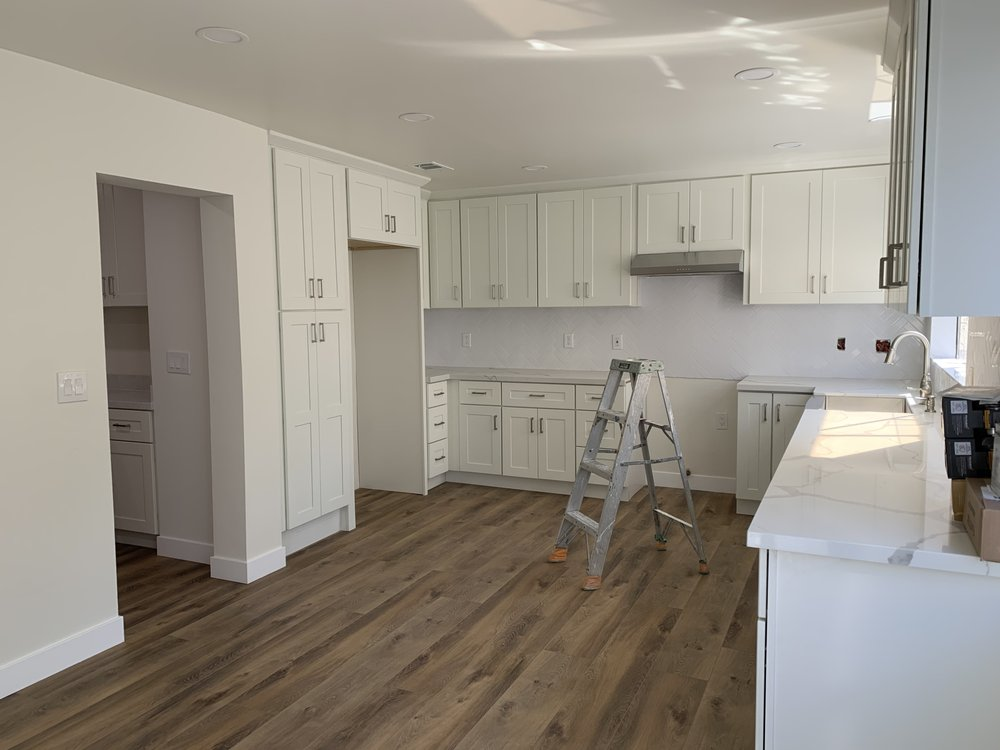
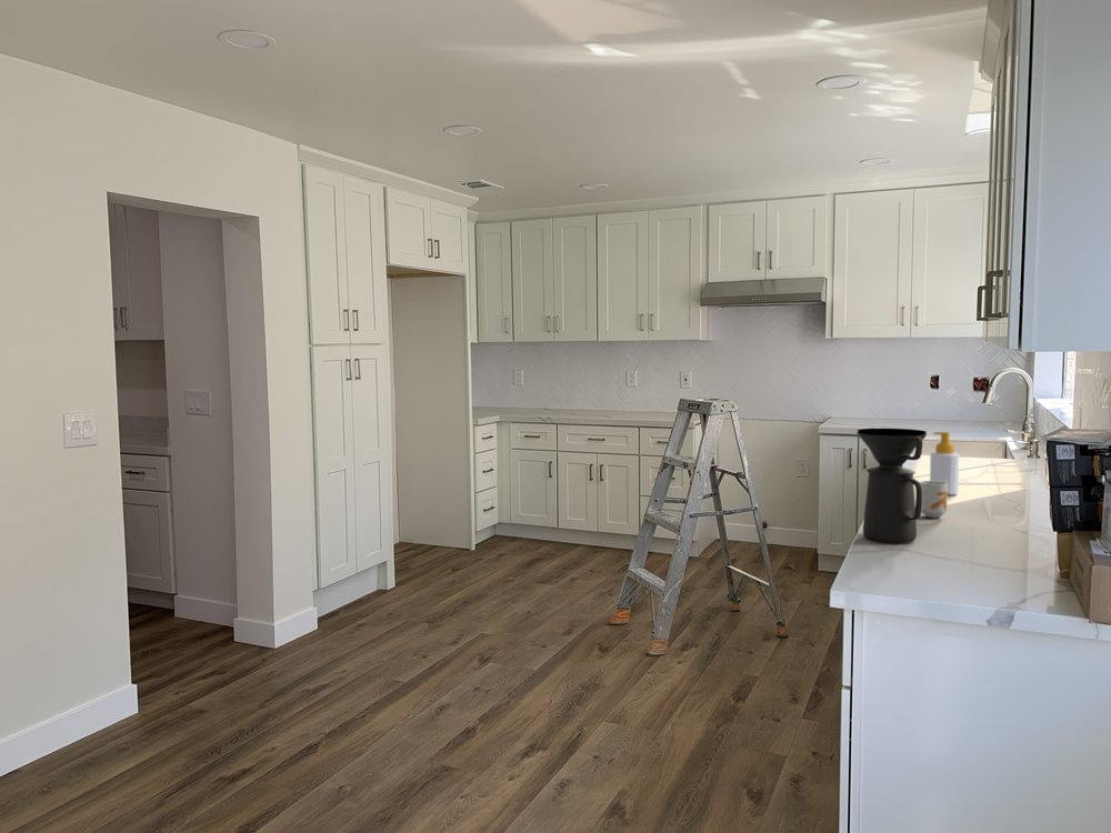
+ soap bottle (944, 462)
+ mug (933, 499)
+ coffee maker (890, 484)
